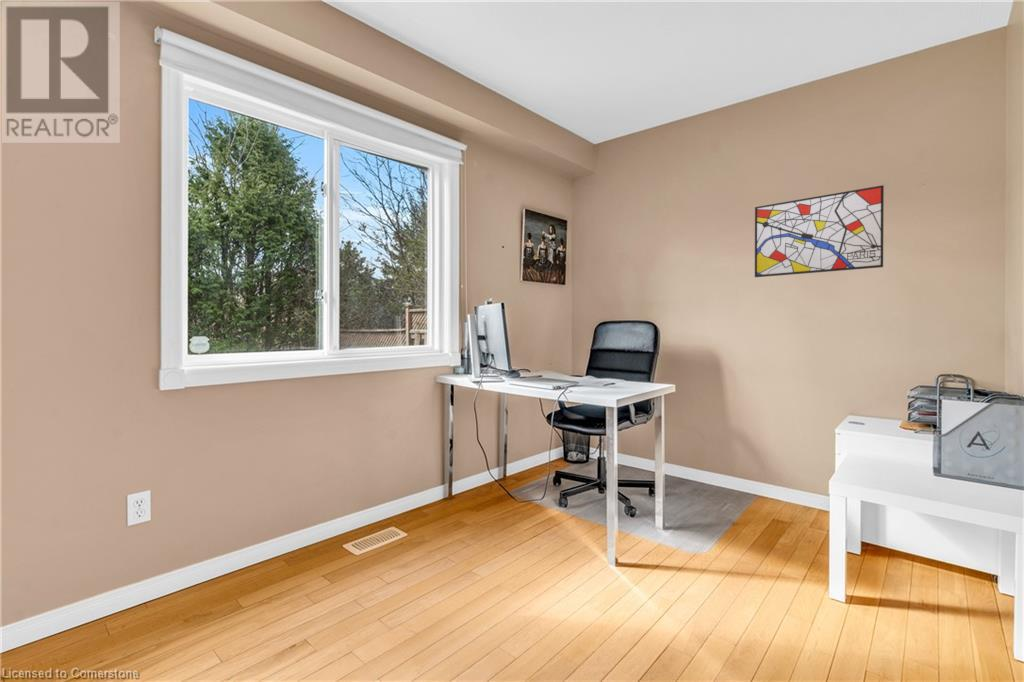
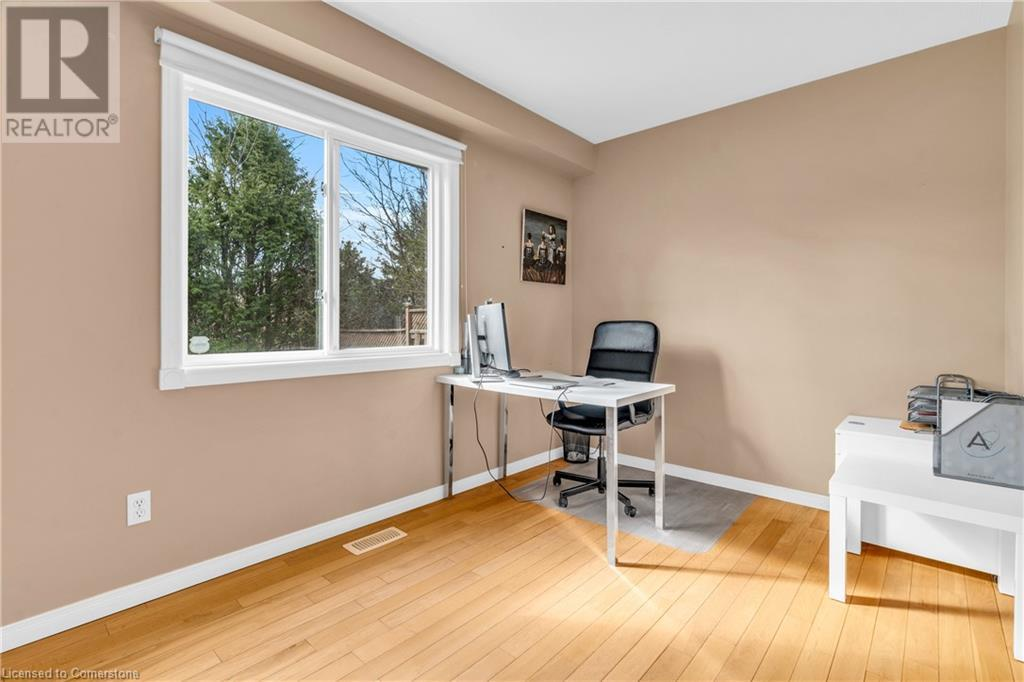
- wall art (814, 234)
